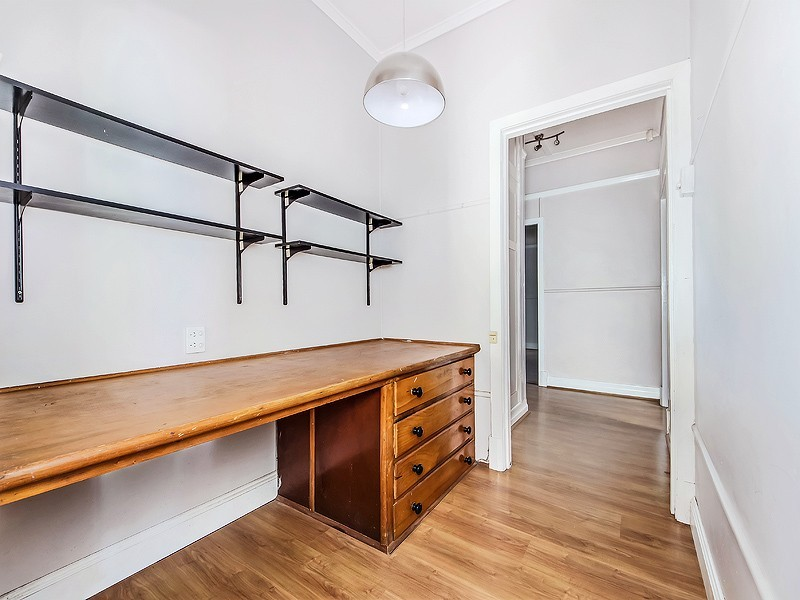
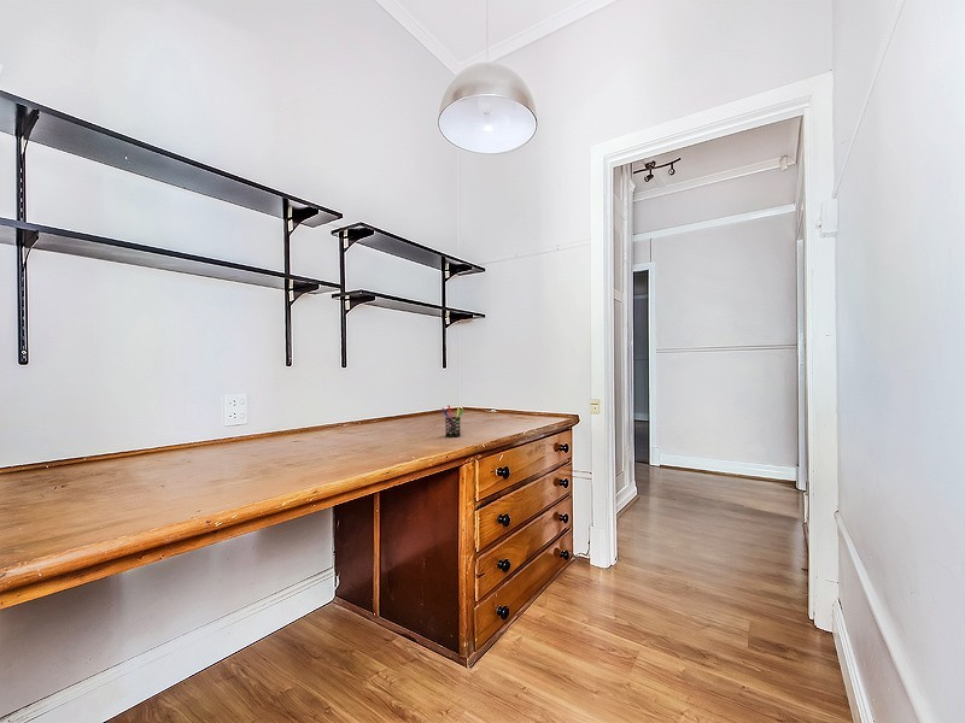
+ pen holder (452, 421)
